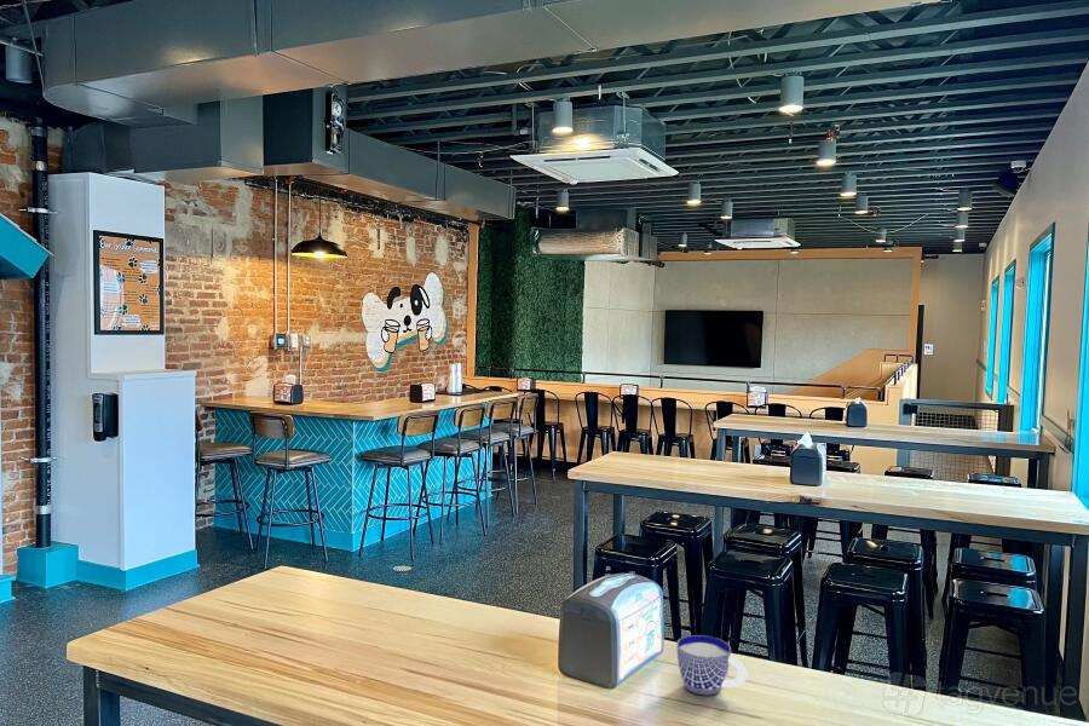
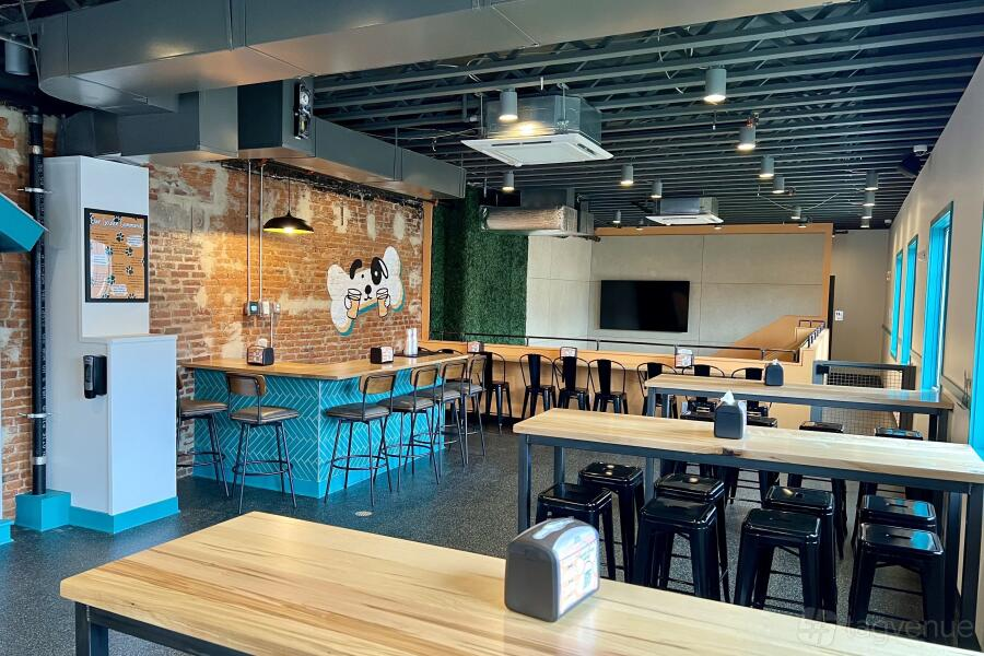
- cup (711, 668)
